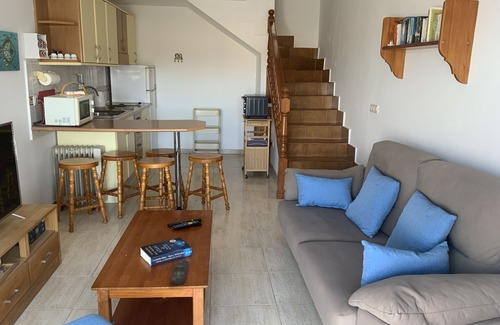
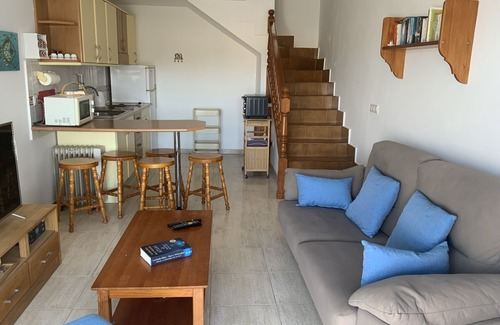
- remote control (179, 271)
